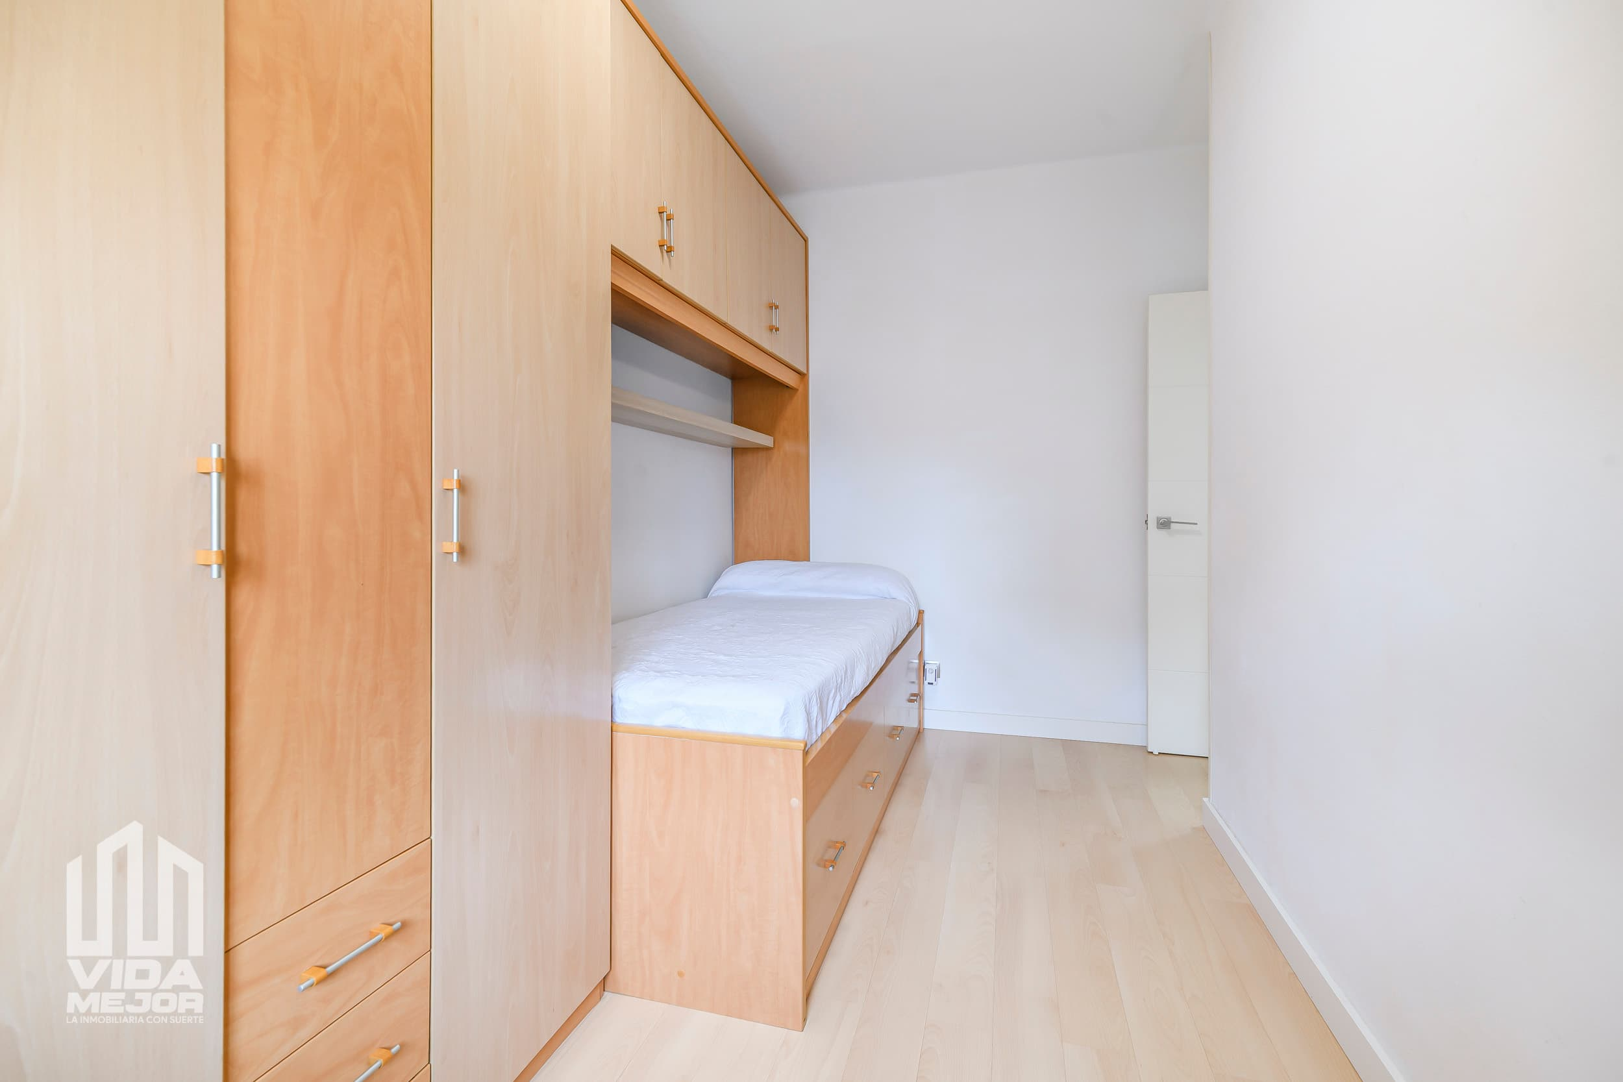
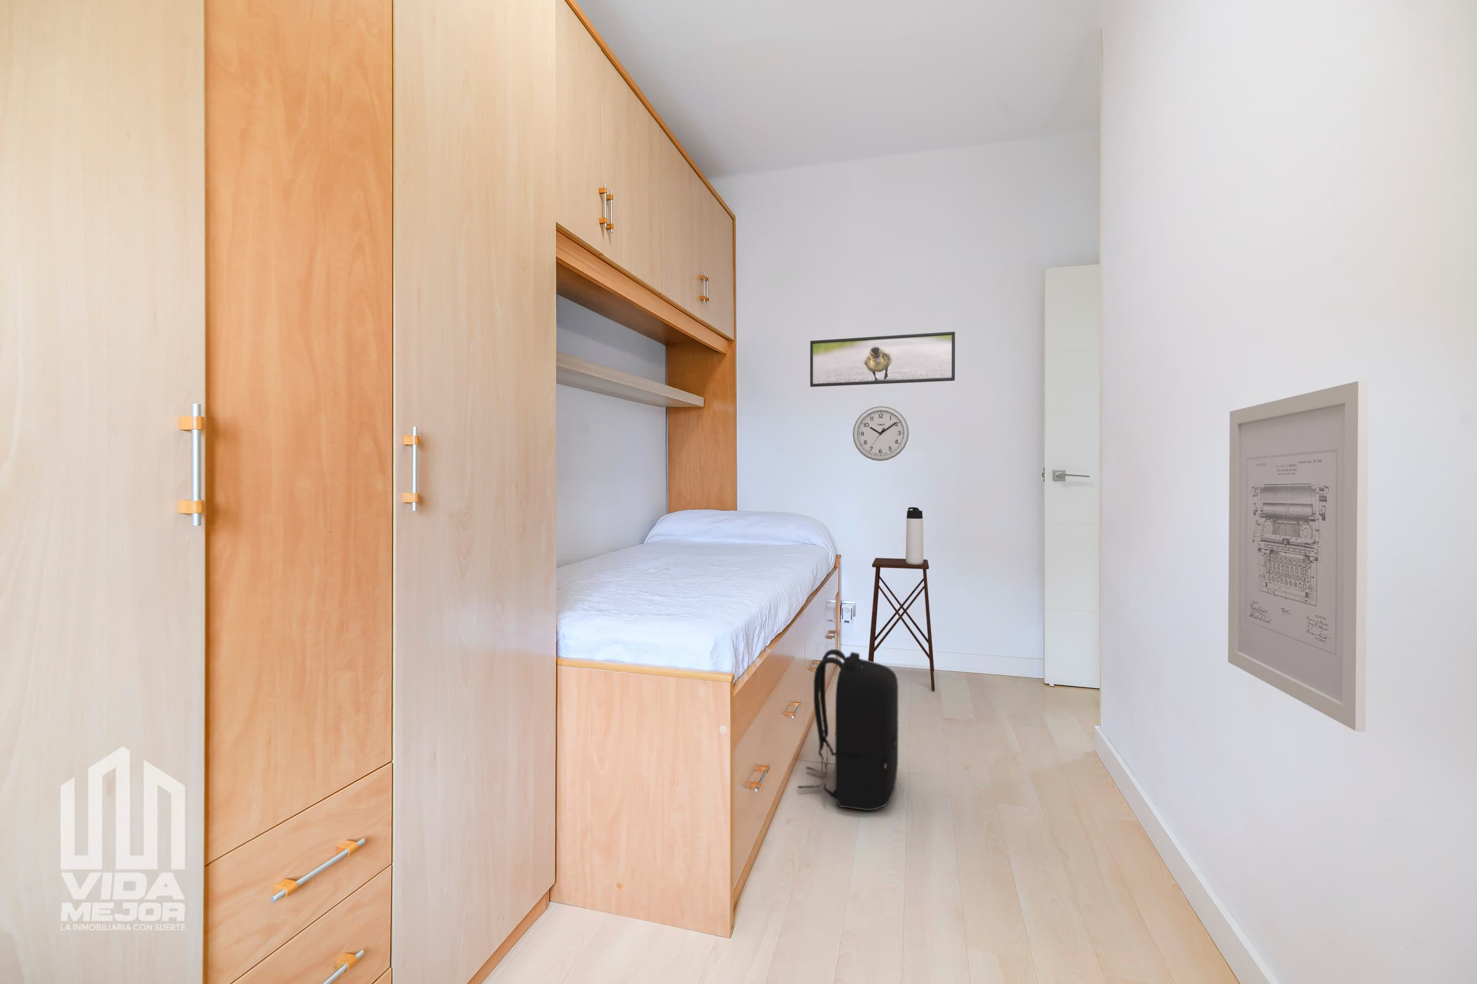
+ thermos bottle (914, 535)
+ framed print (880, 360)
+ wall clock (880, 434)
+ side table (901, 619)
+ wall art (1286, 545)
+ backpack (848, 722)
